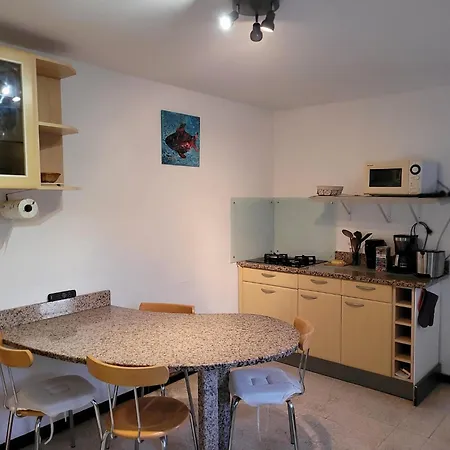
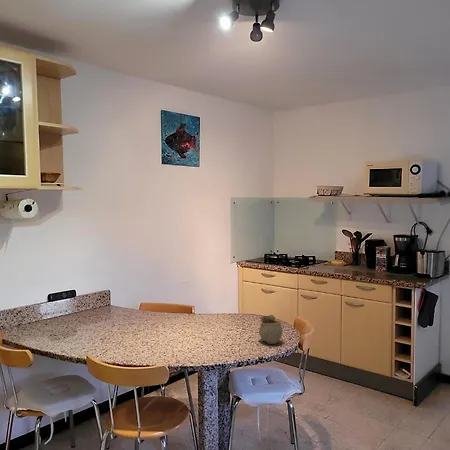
+ mug (270, 329)
